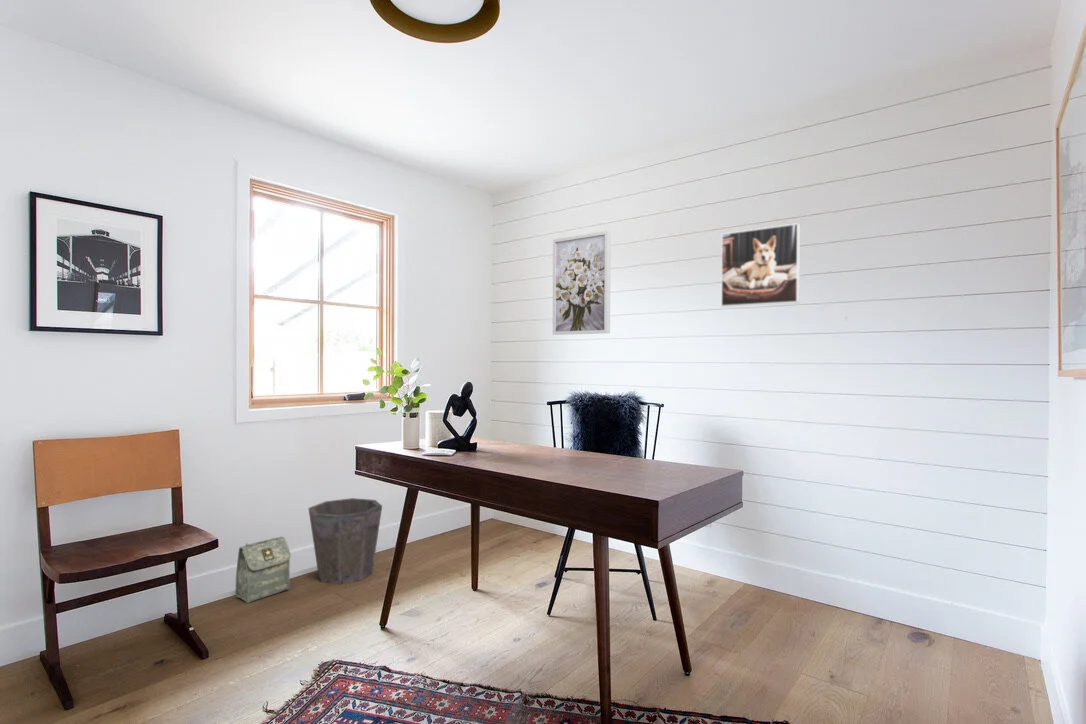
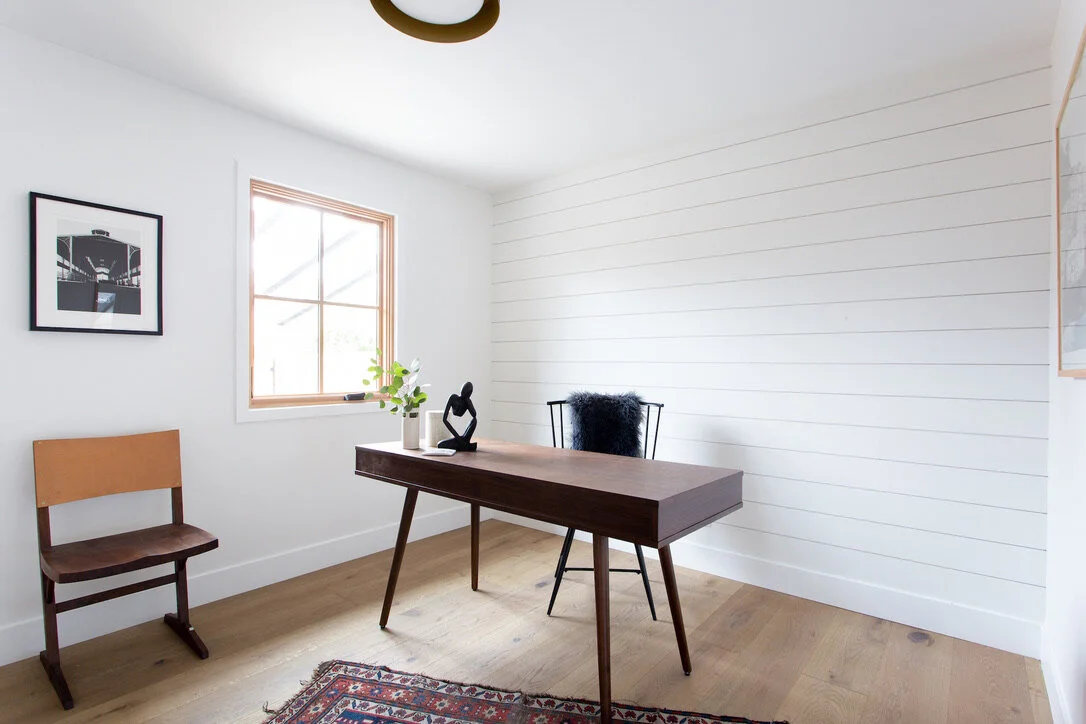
- bag (263, 566)
- waste bin (345, 540)
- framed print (758, 266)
- wall art (580, 284)
